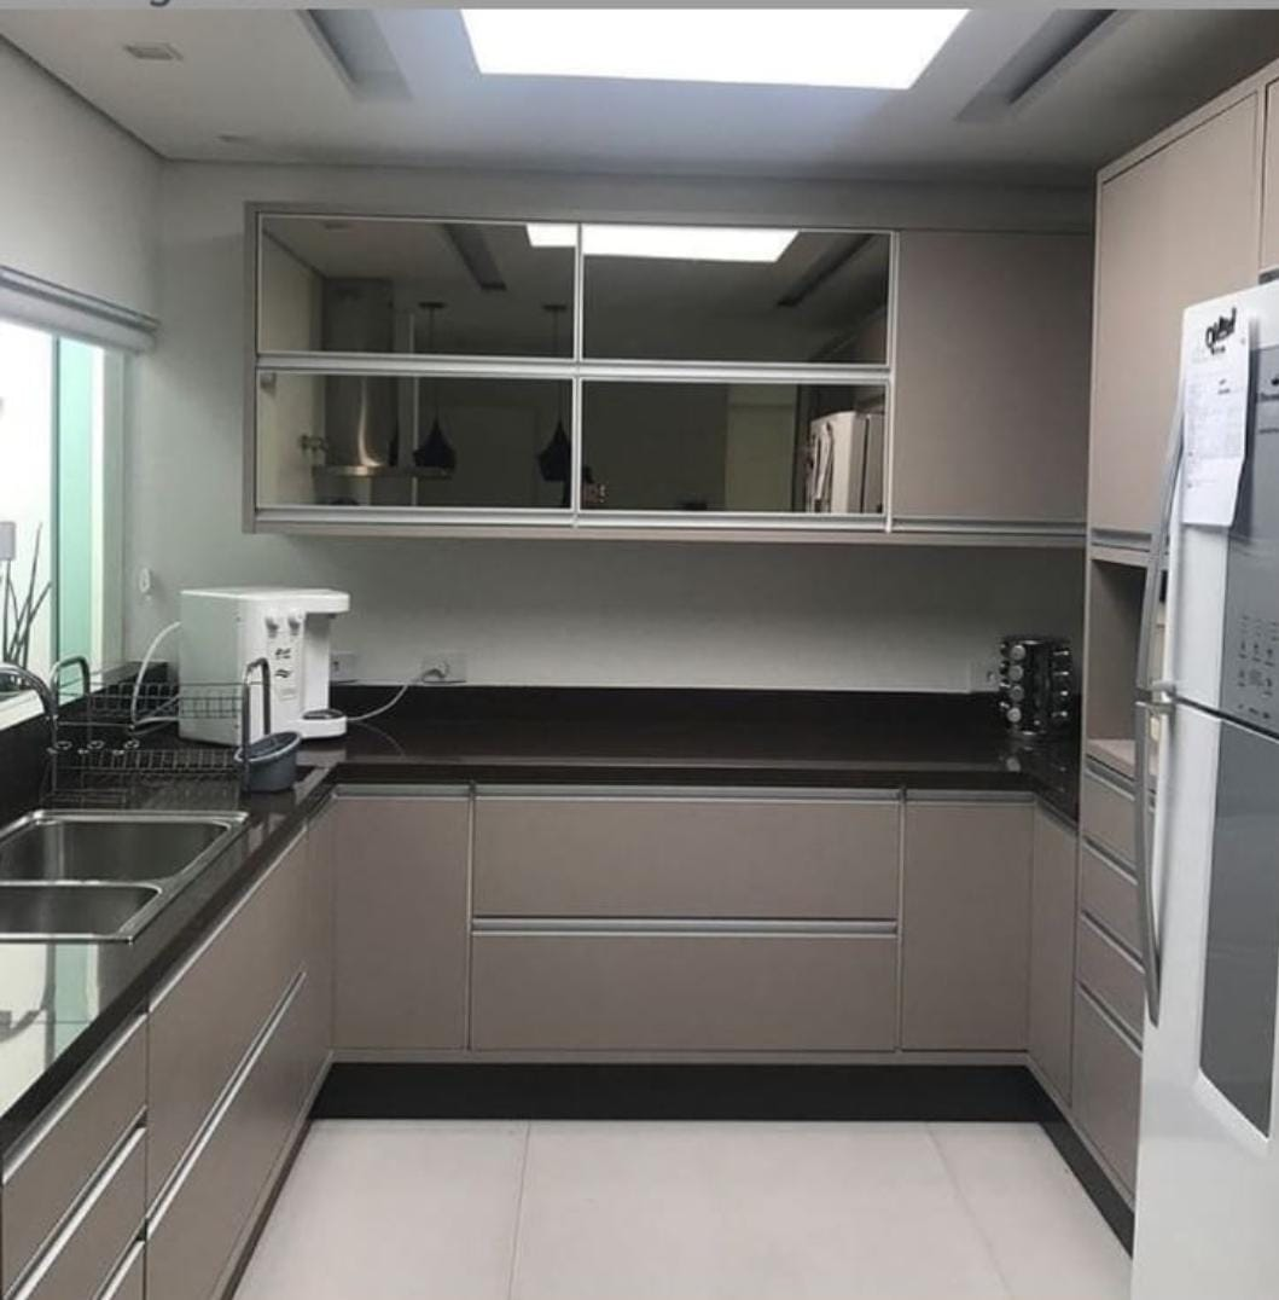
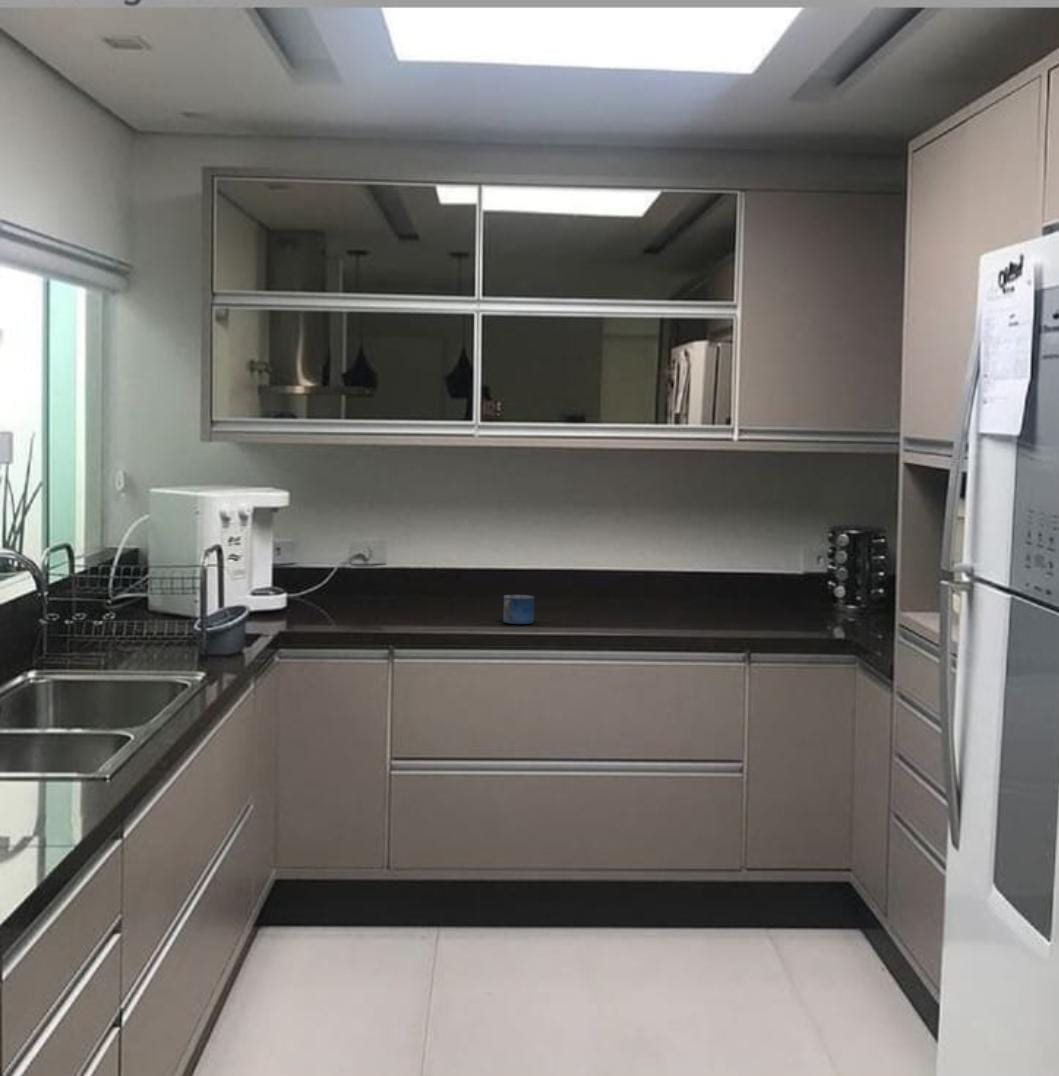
+ mug (515, 609)
